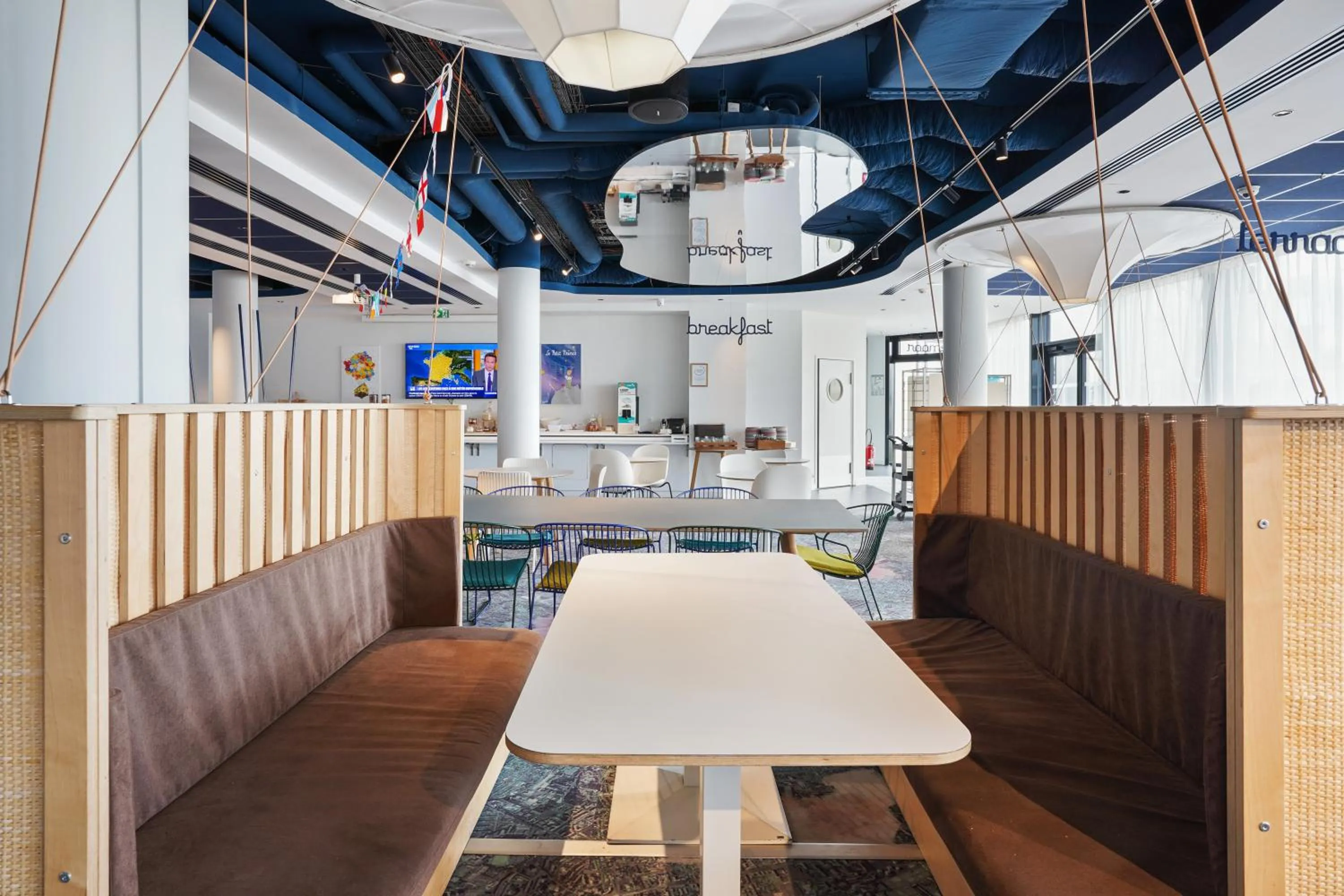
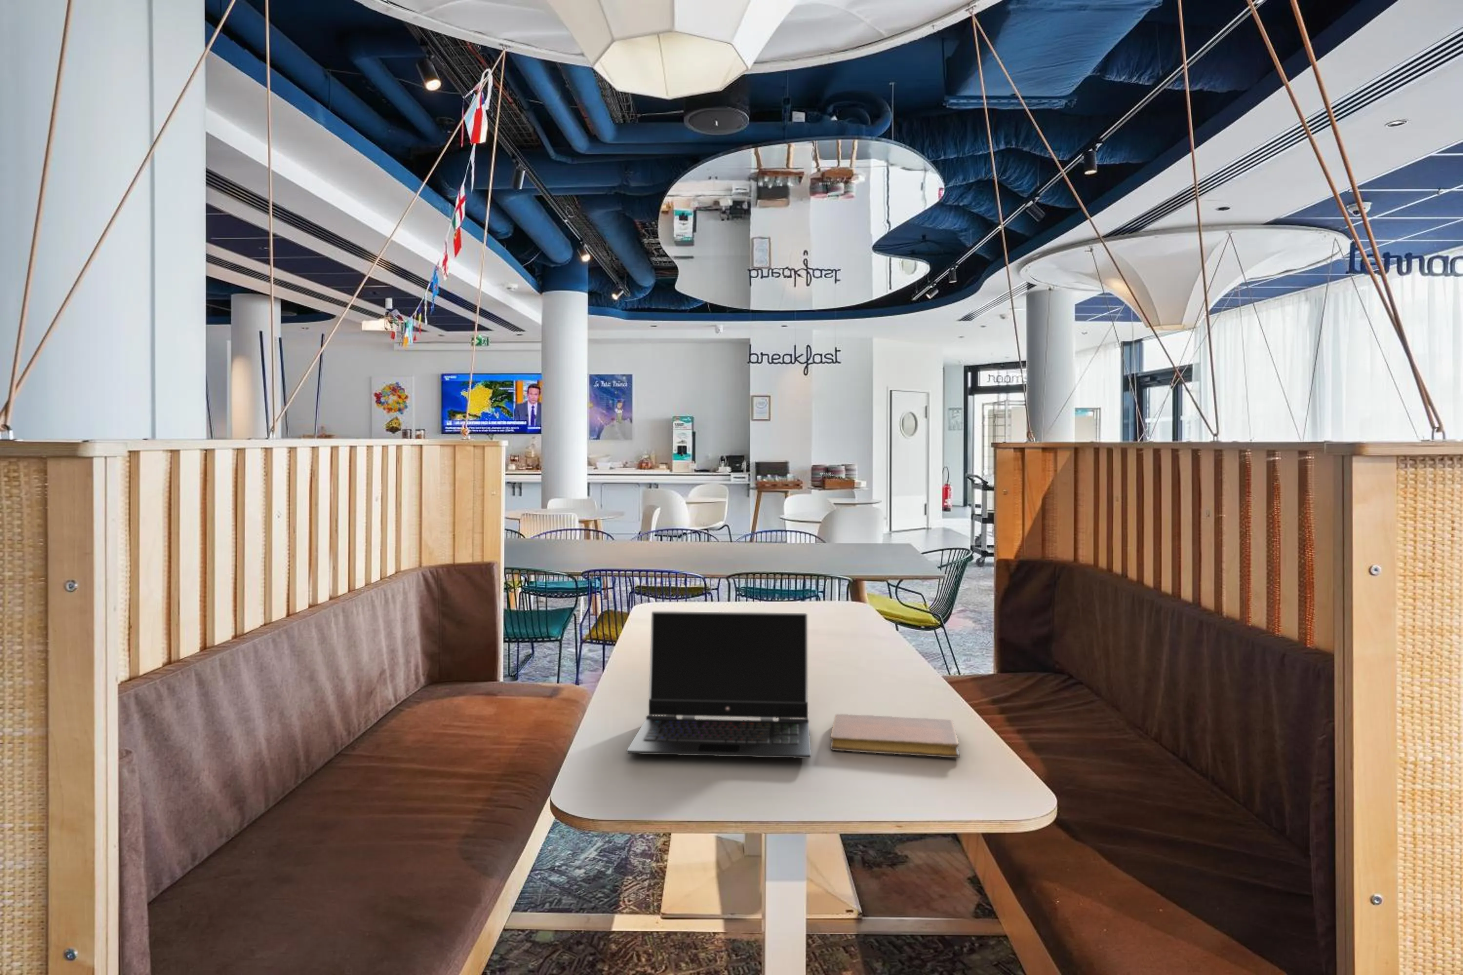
+ laptop computer (724, 680)
+ notebook (894, 733)
